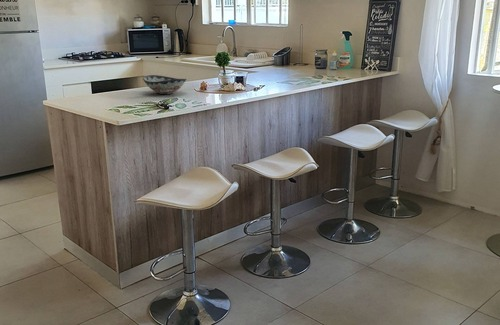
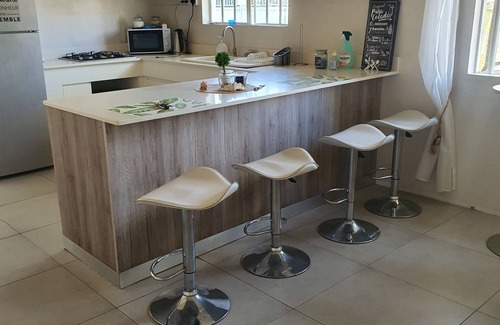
- decorative bowl (164, 85)
